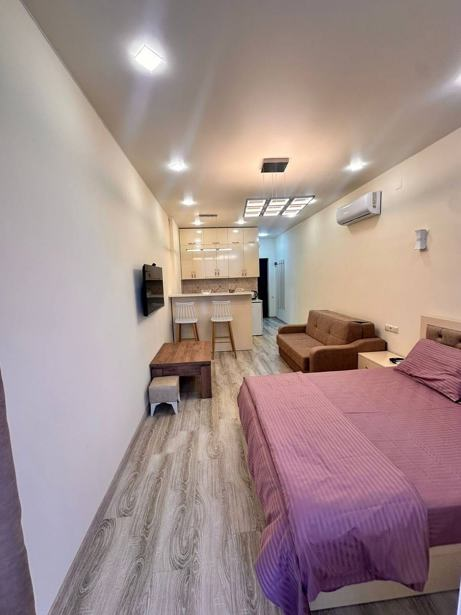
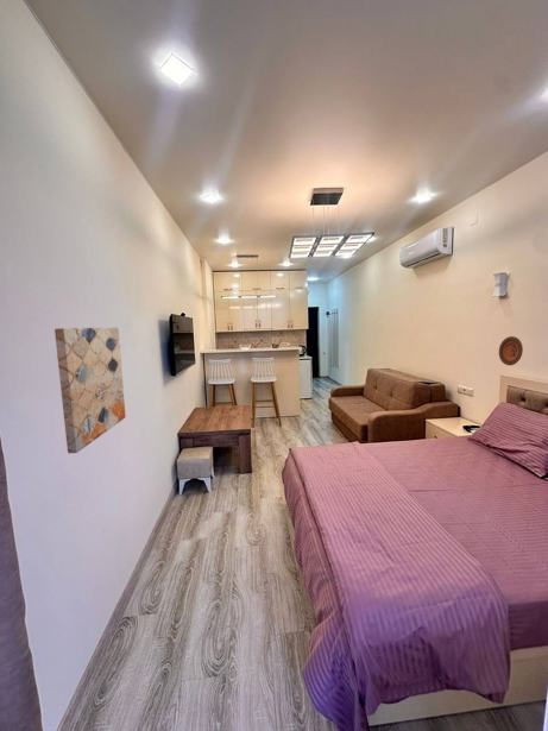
+ wall art (96, 380)
+ decorative plate (510, 351)
